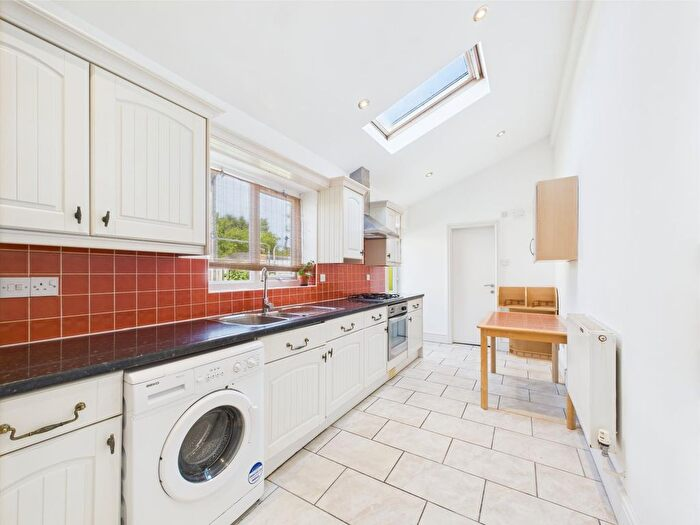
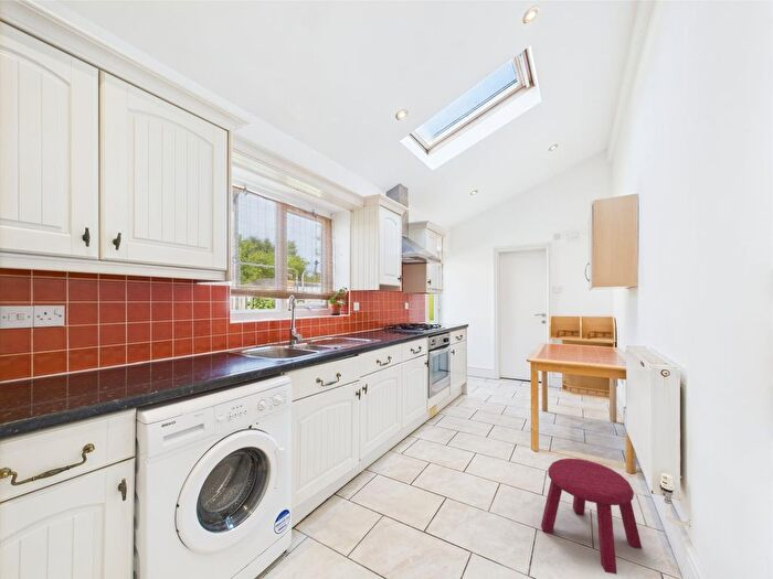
+ stool (589, 501)
